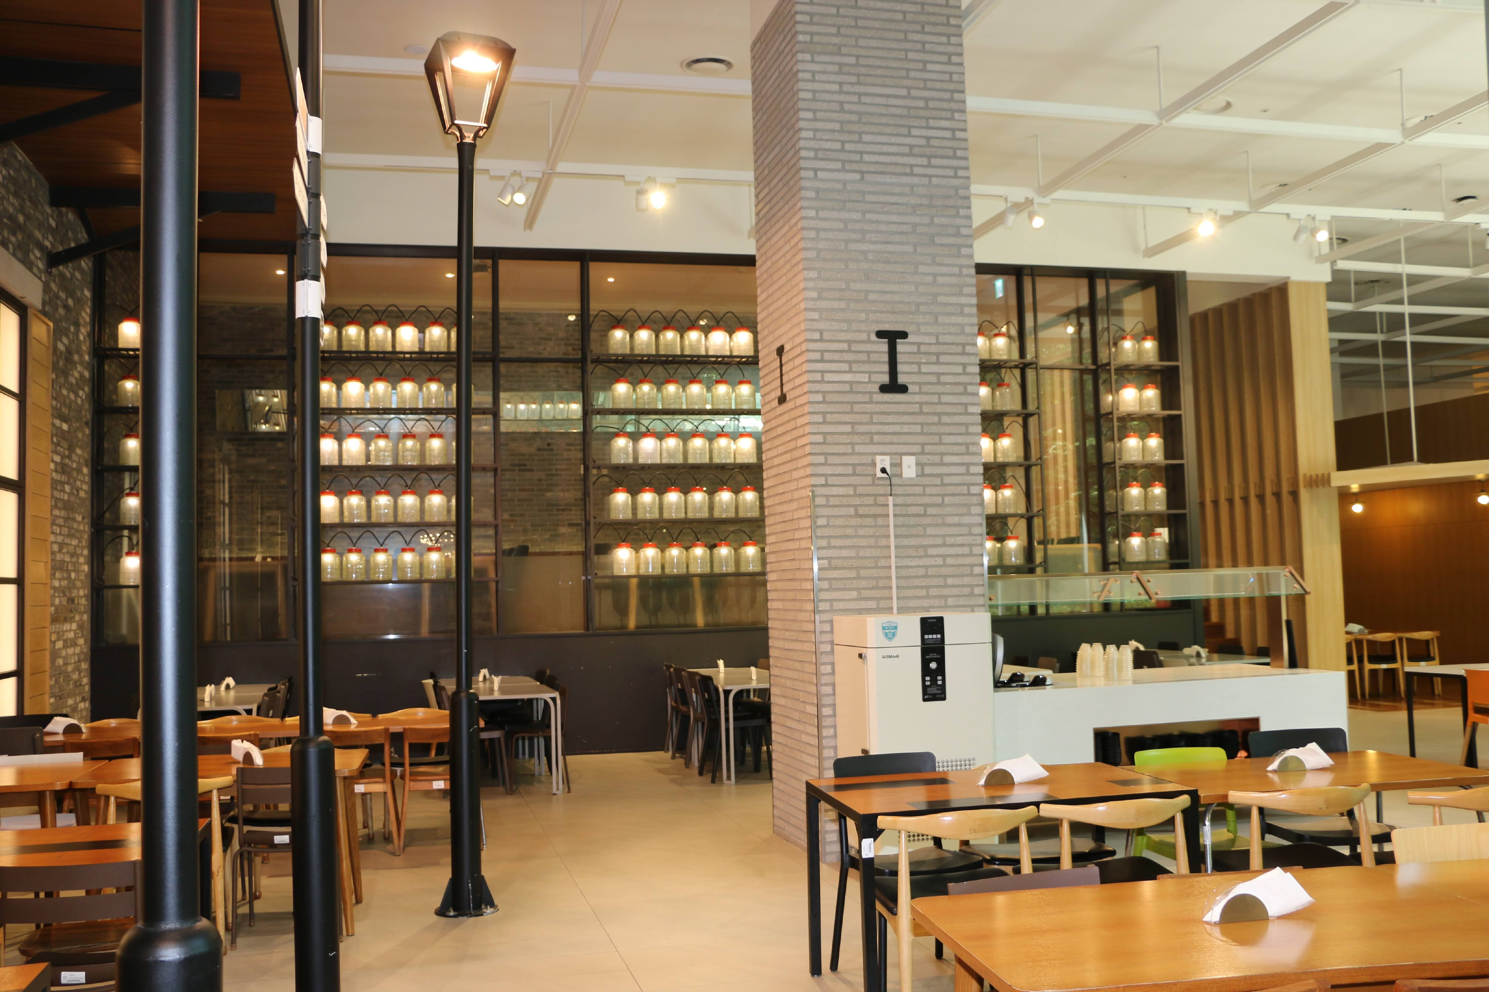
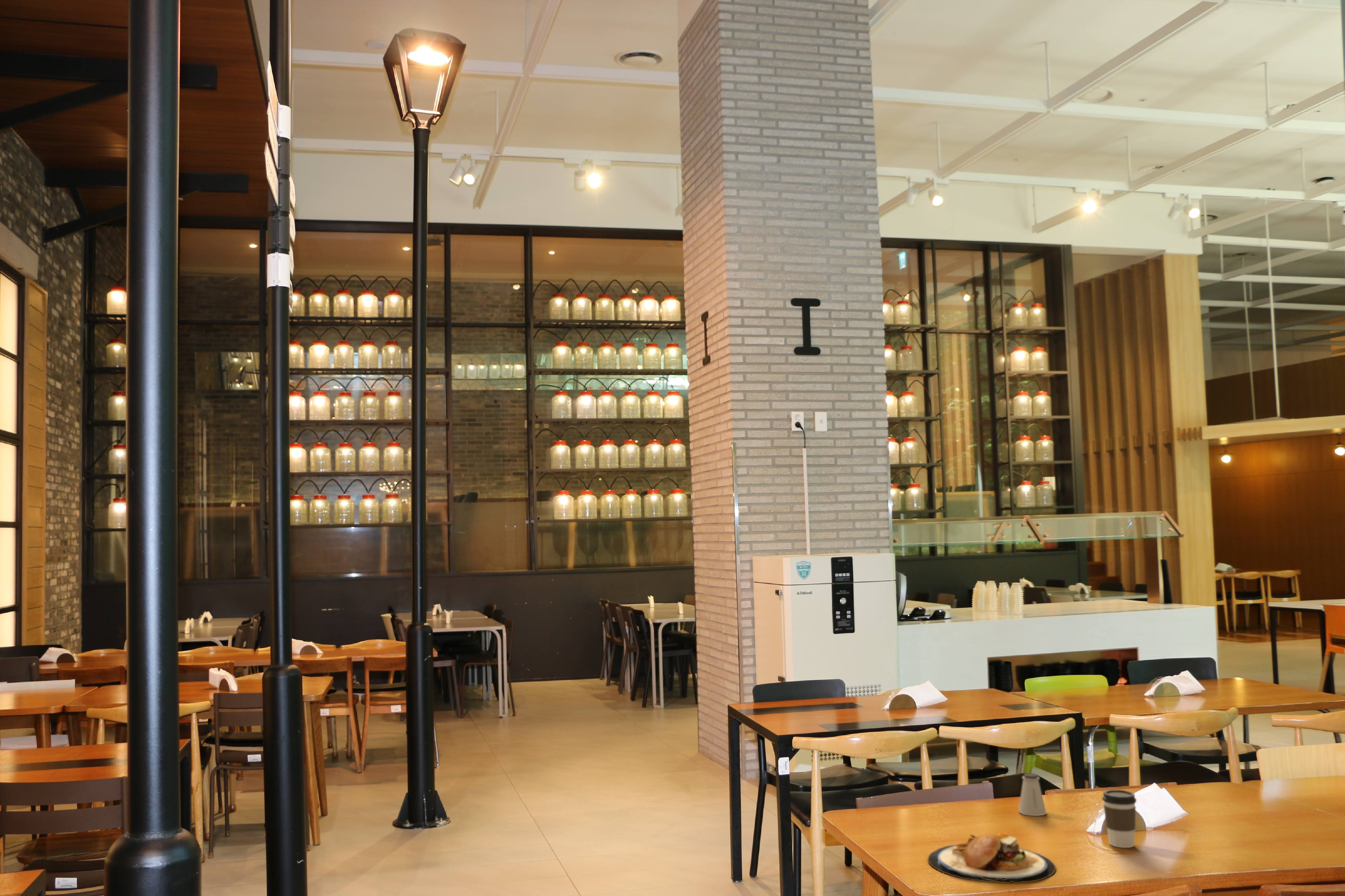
+ plate (990, 845)
+ saltshaker (1031, 793)
+ coffee cup (1120, 819)
